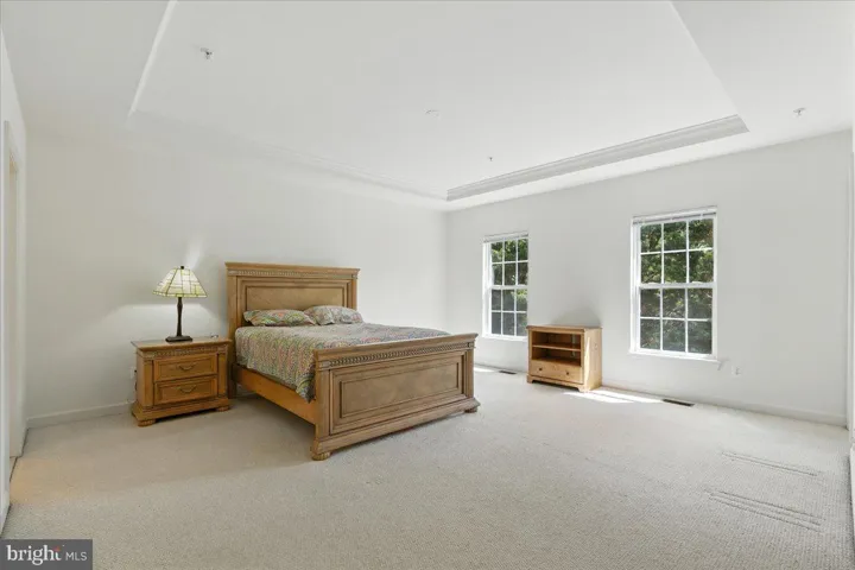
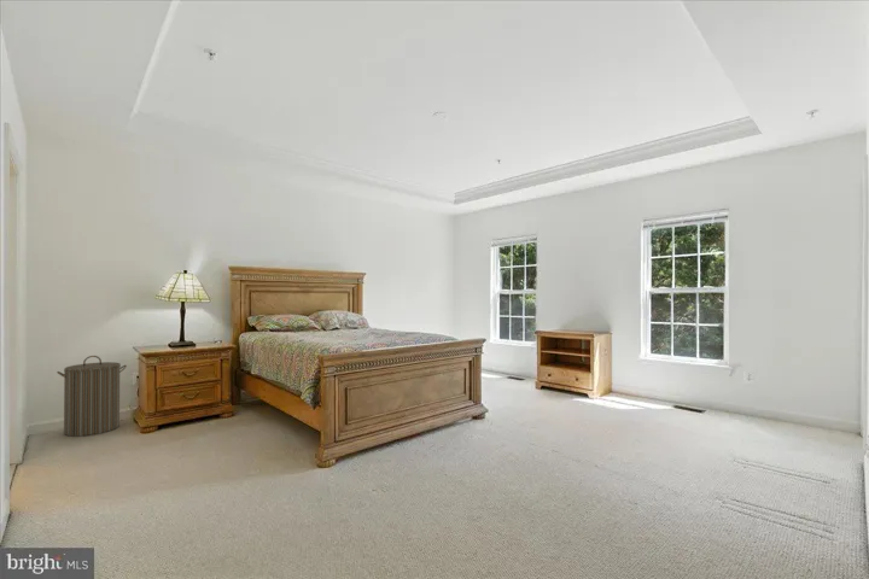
+ laundry hamper (93, 392)
